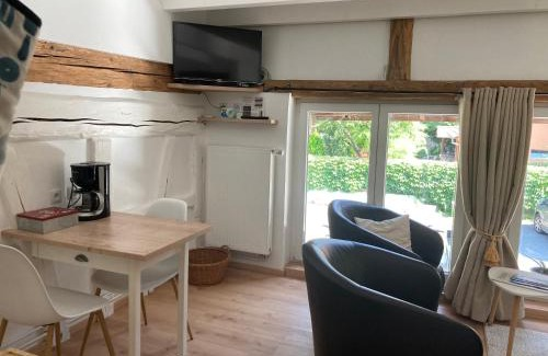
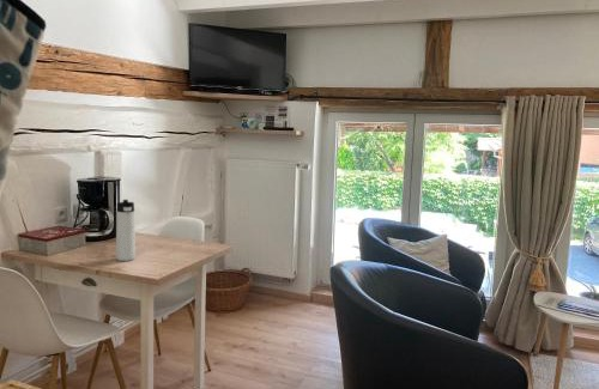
+ thermos bottle (126, 230)
